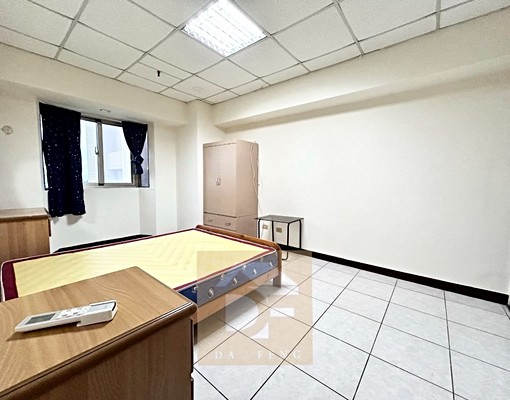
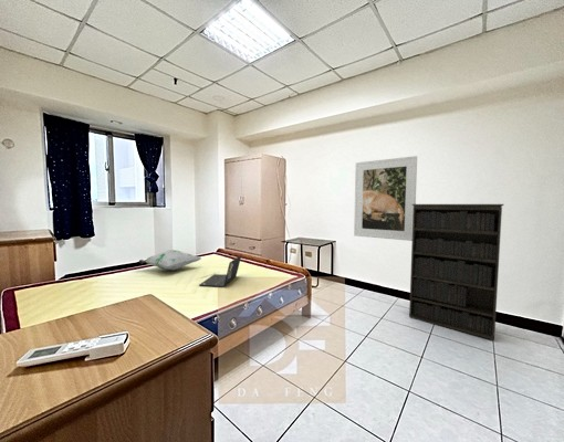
+ bookshelf (452, 264)
+ laptop (221, 274)
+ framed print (383, 199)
+ decorative pillow (170, 260)
